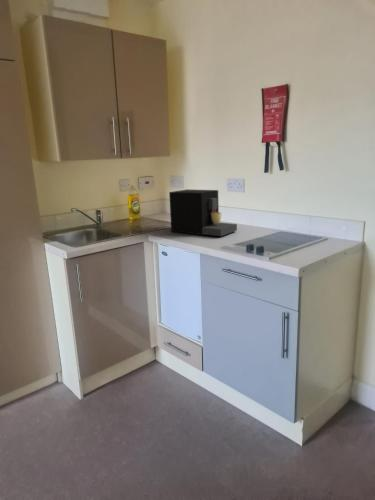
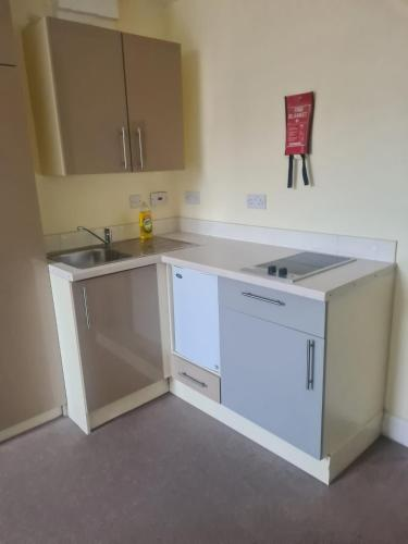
- coffee maker (202, 211)
